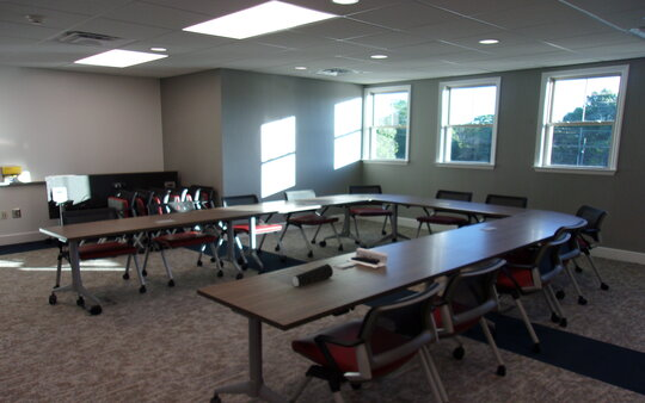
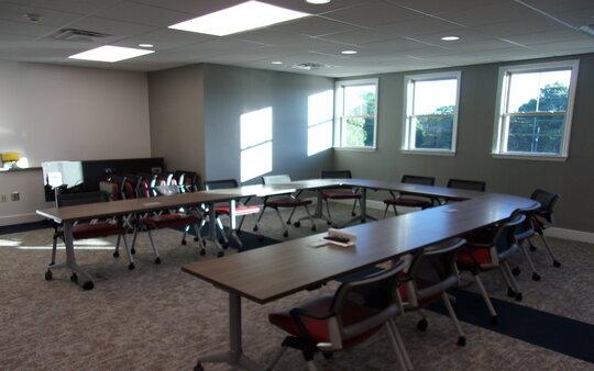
- speaker (312, 274)
